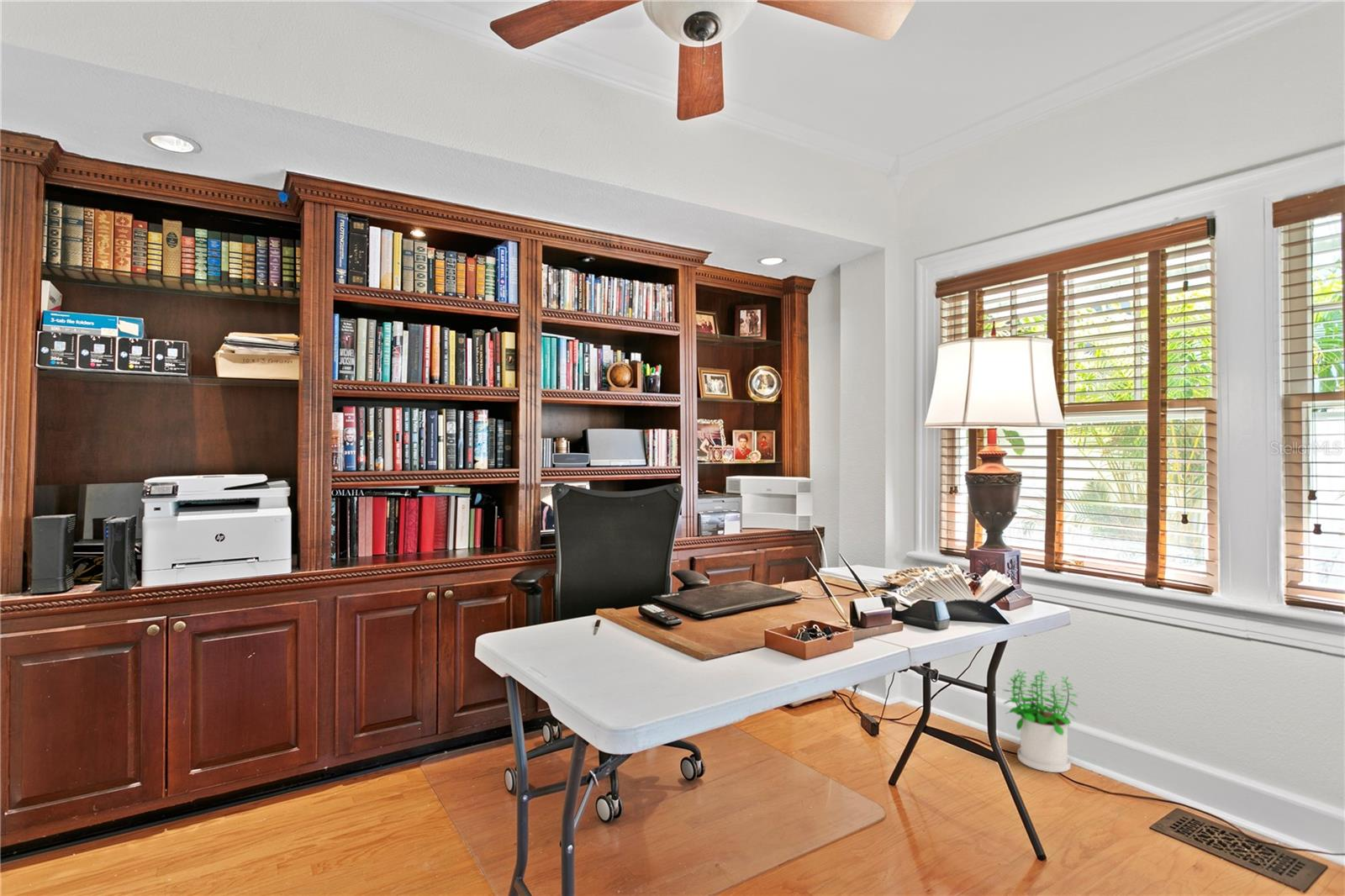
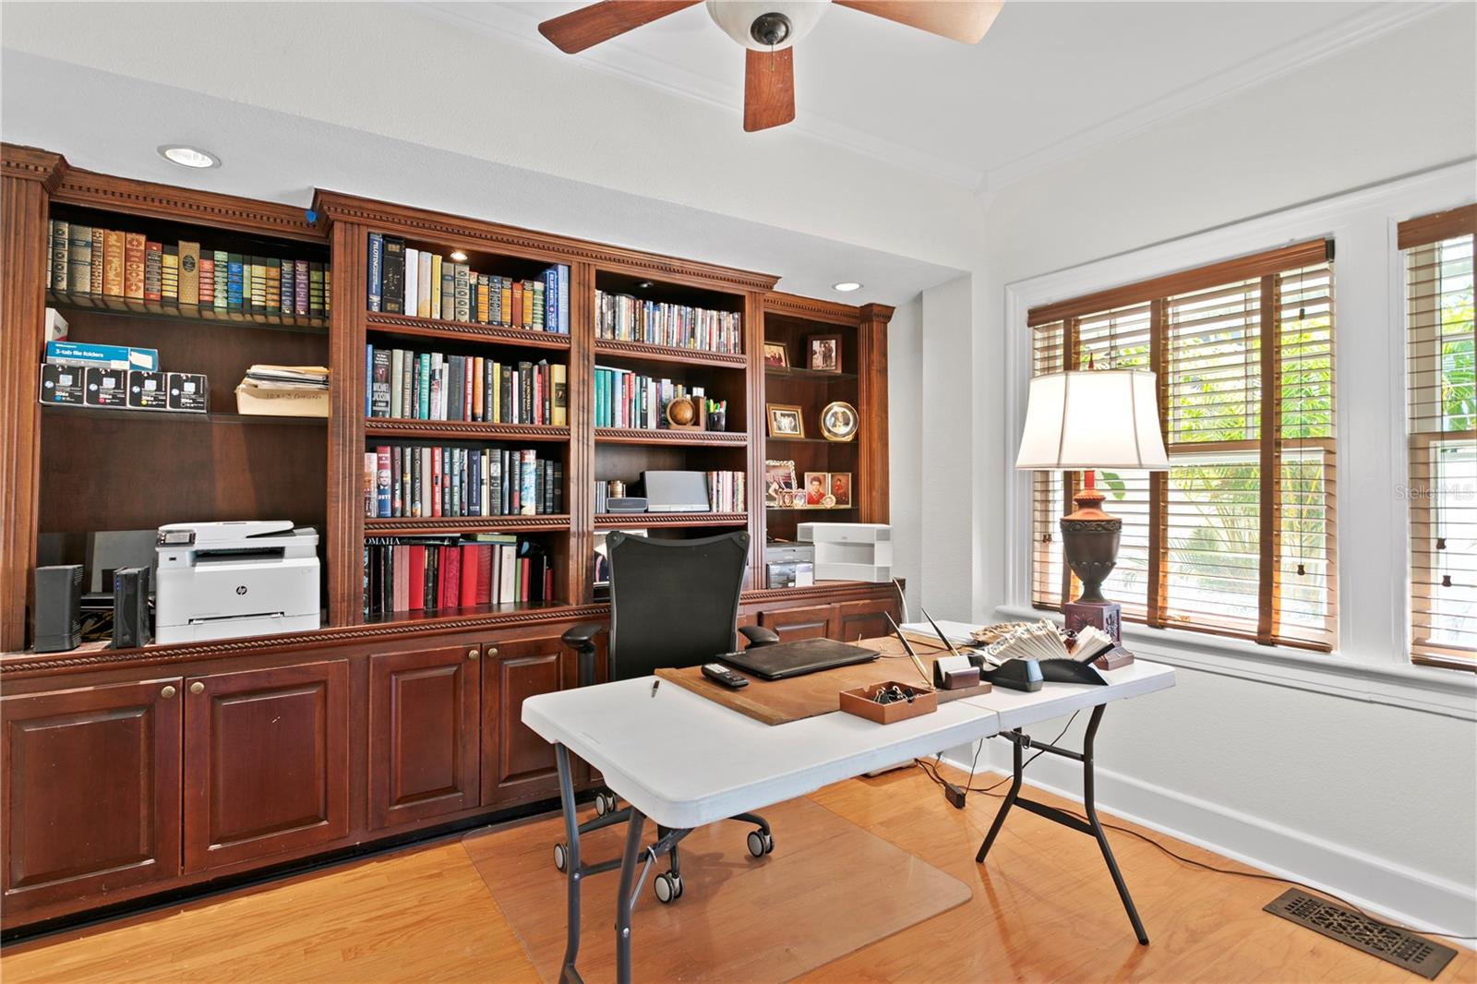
- potted plant (1037, 716)
